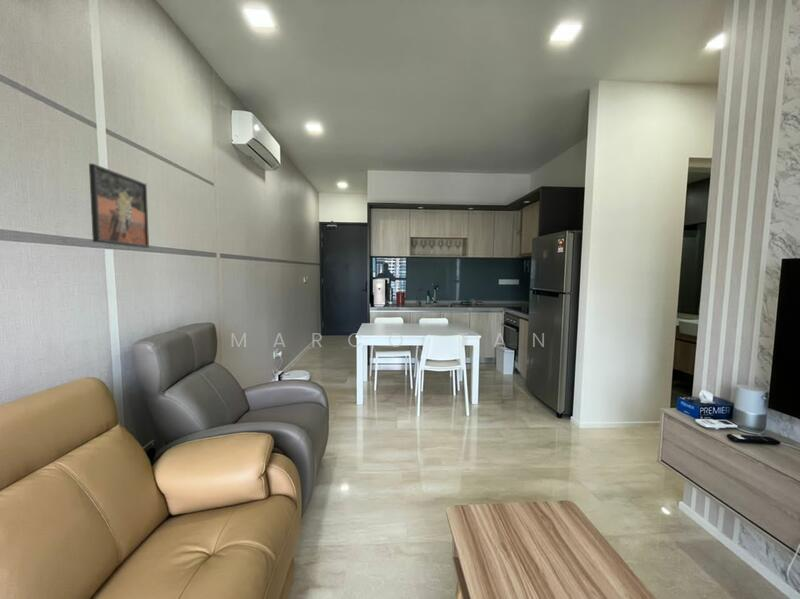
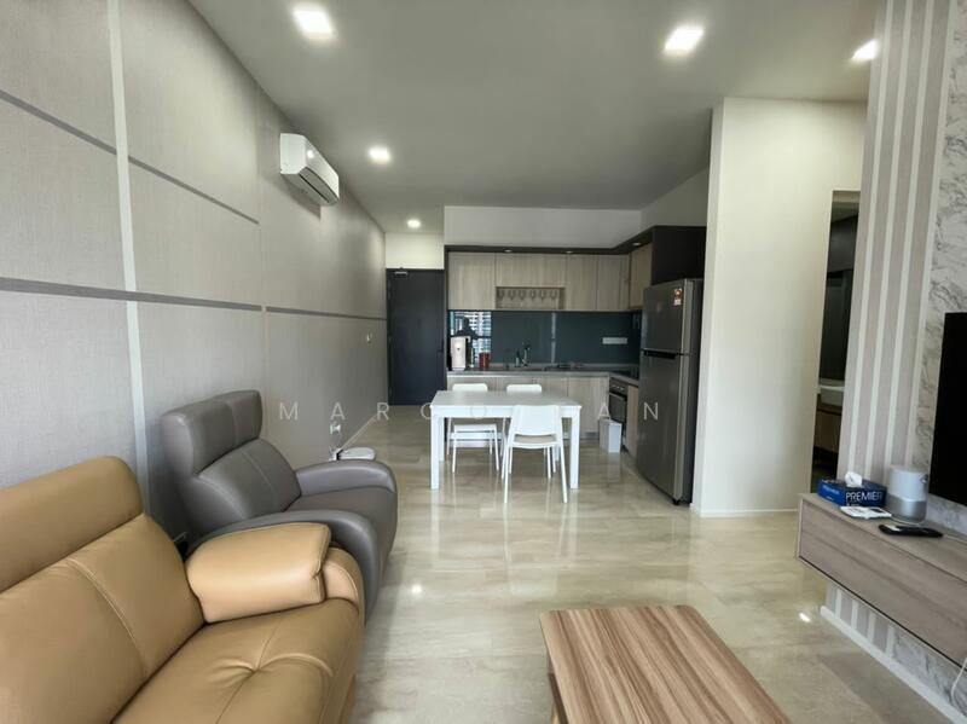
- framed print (122, 210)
